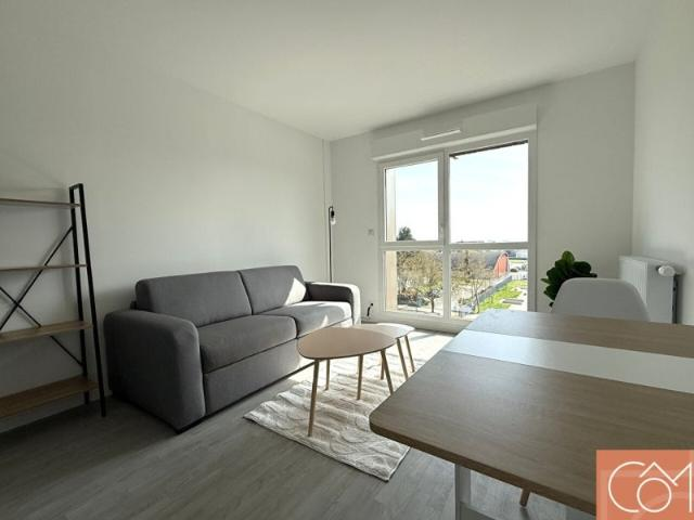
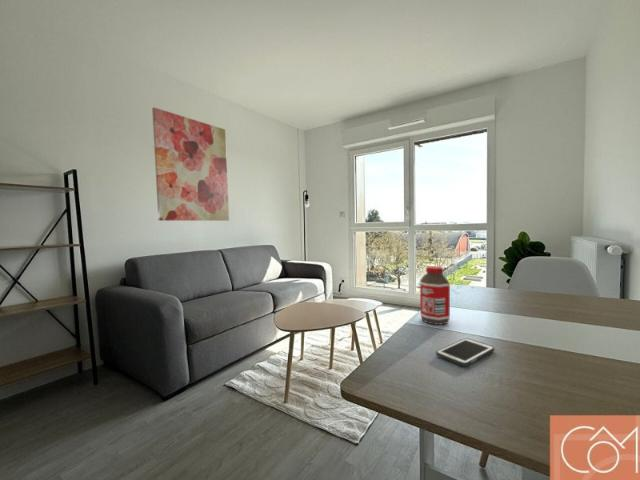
+ bottle (434, 294)
+ cell phone (465, 351)
+ wall art (195, 170)
